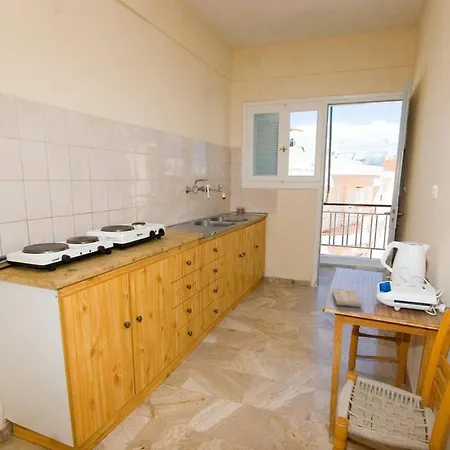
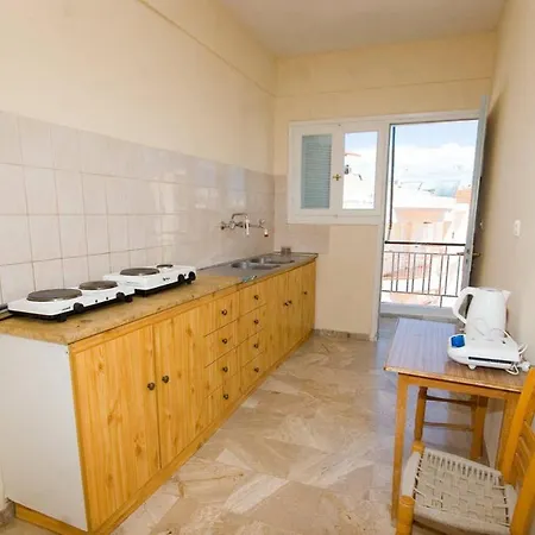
- washcloth (345, 297)
